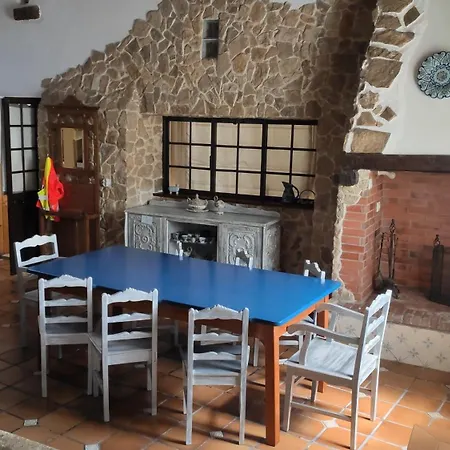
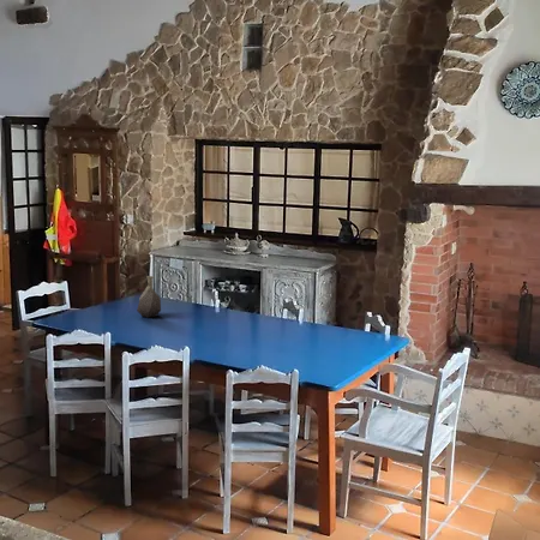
+ vase (149, 295)
